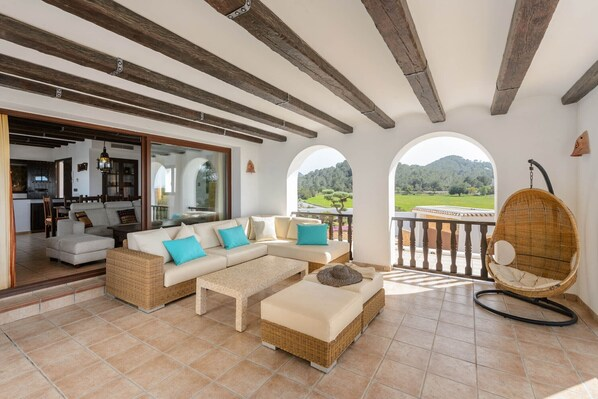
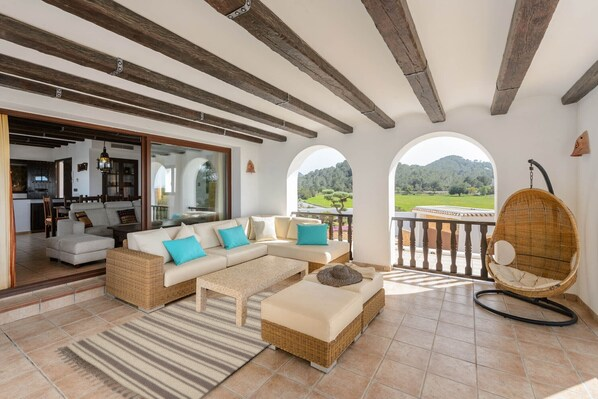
+ rug (224, 315)
